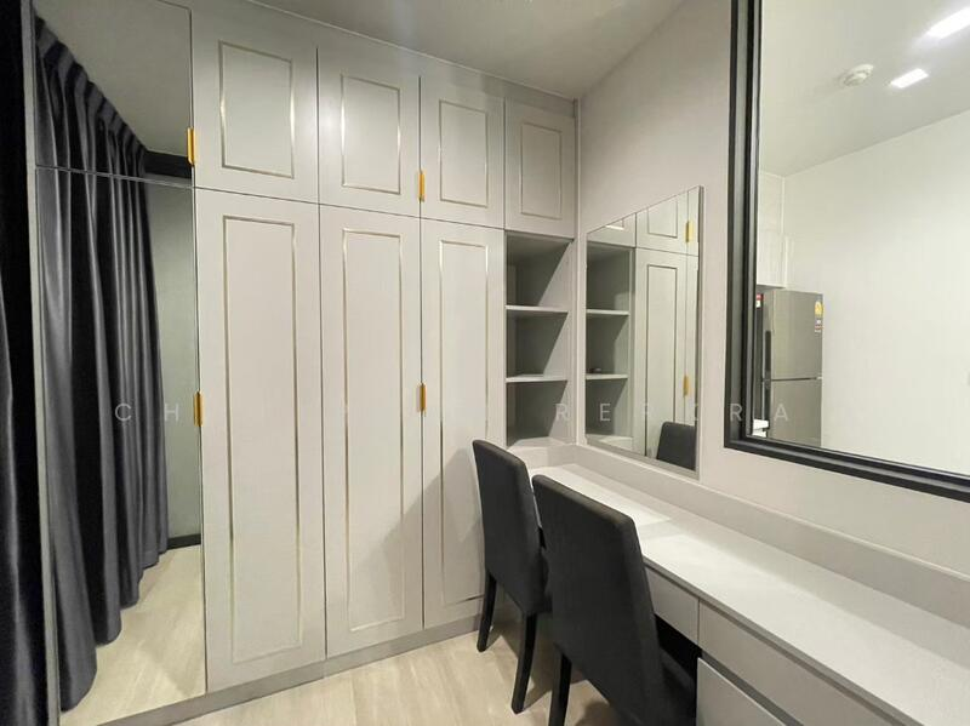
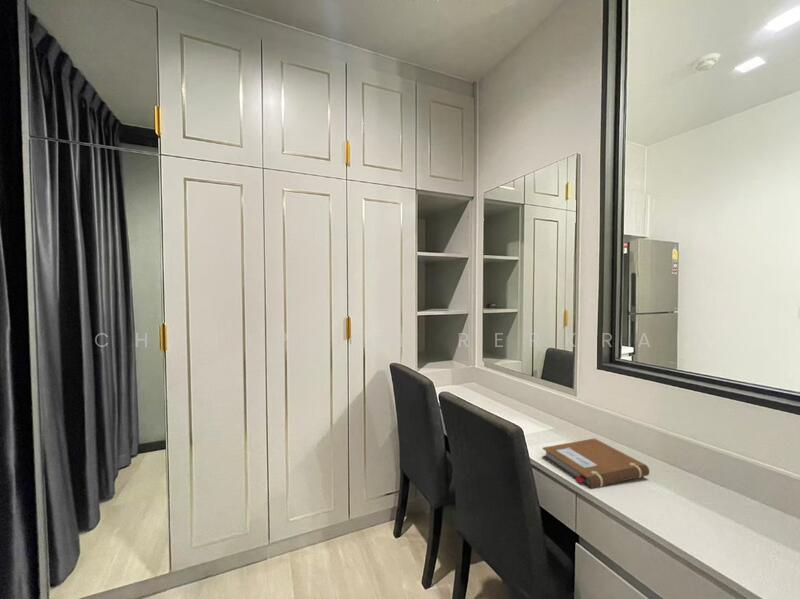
+ notebook (591, 462)
